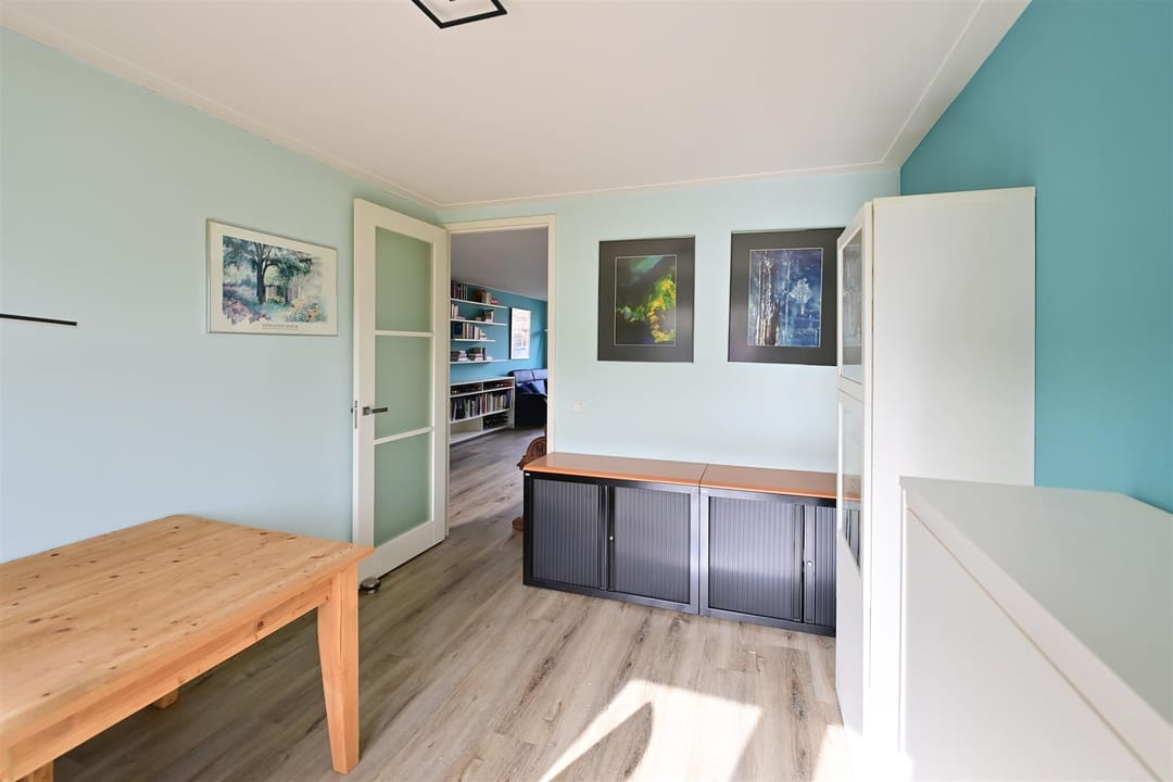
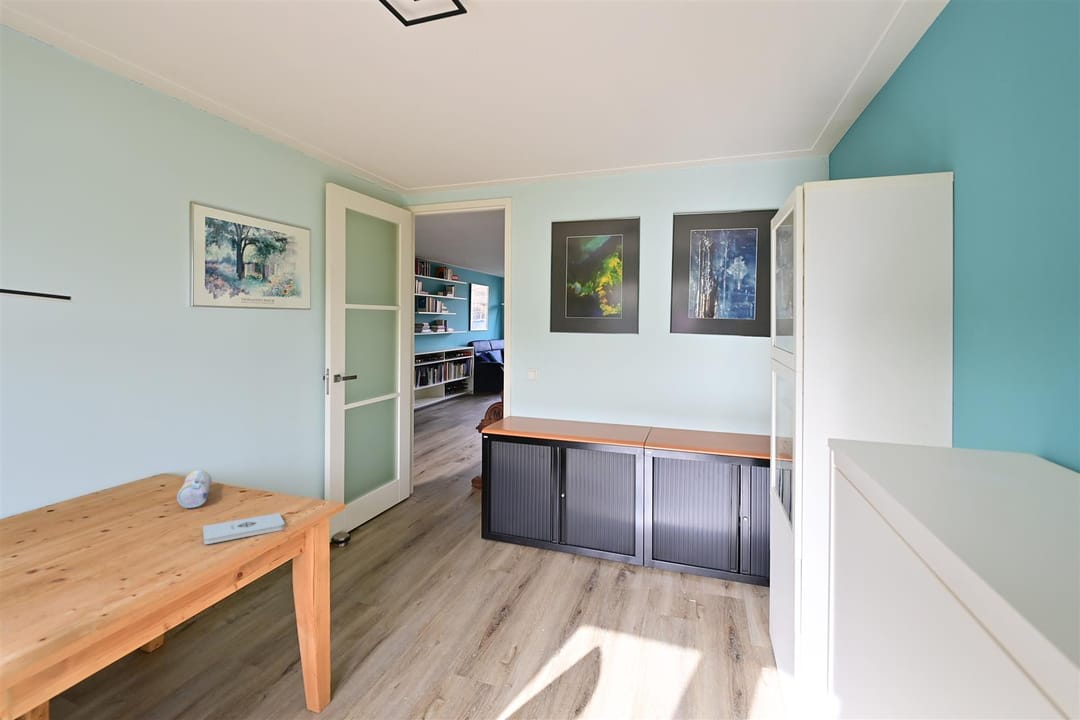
+ notepad (244, 527)
+ pencil case (195, 487)
